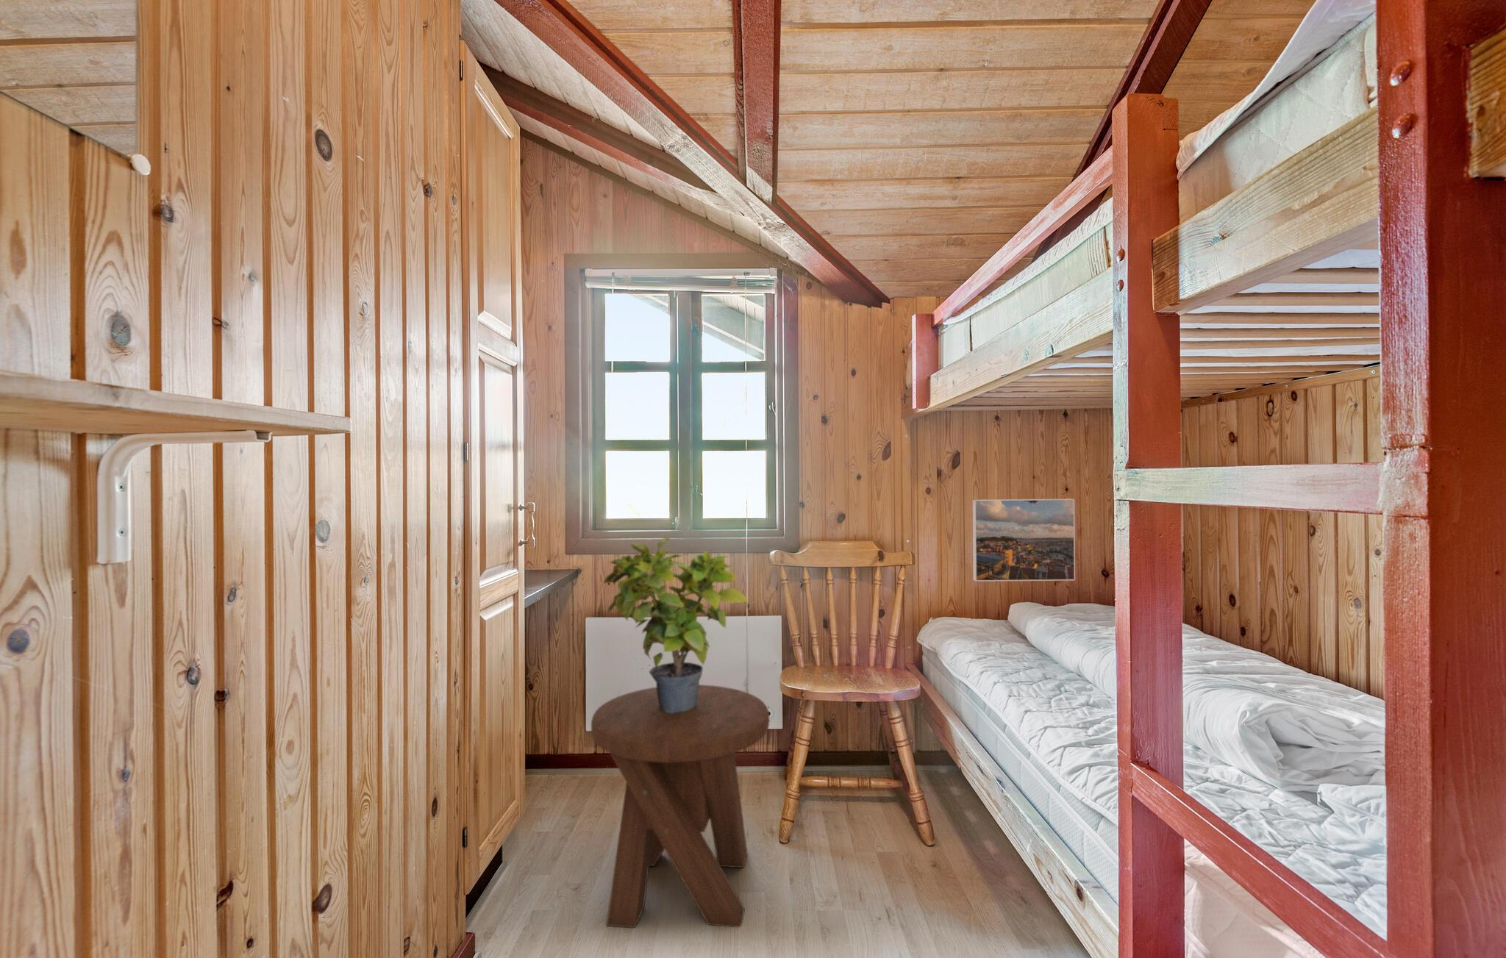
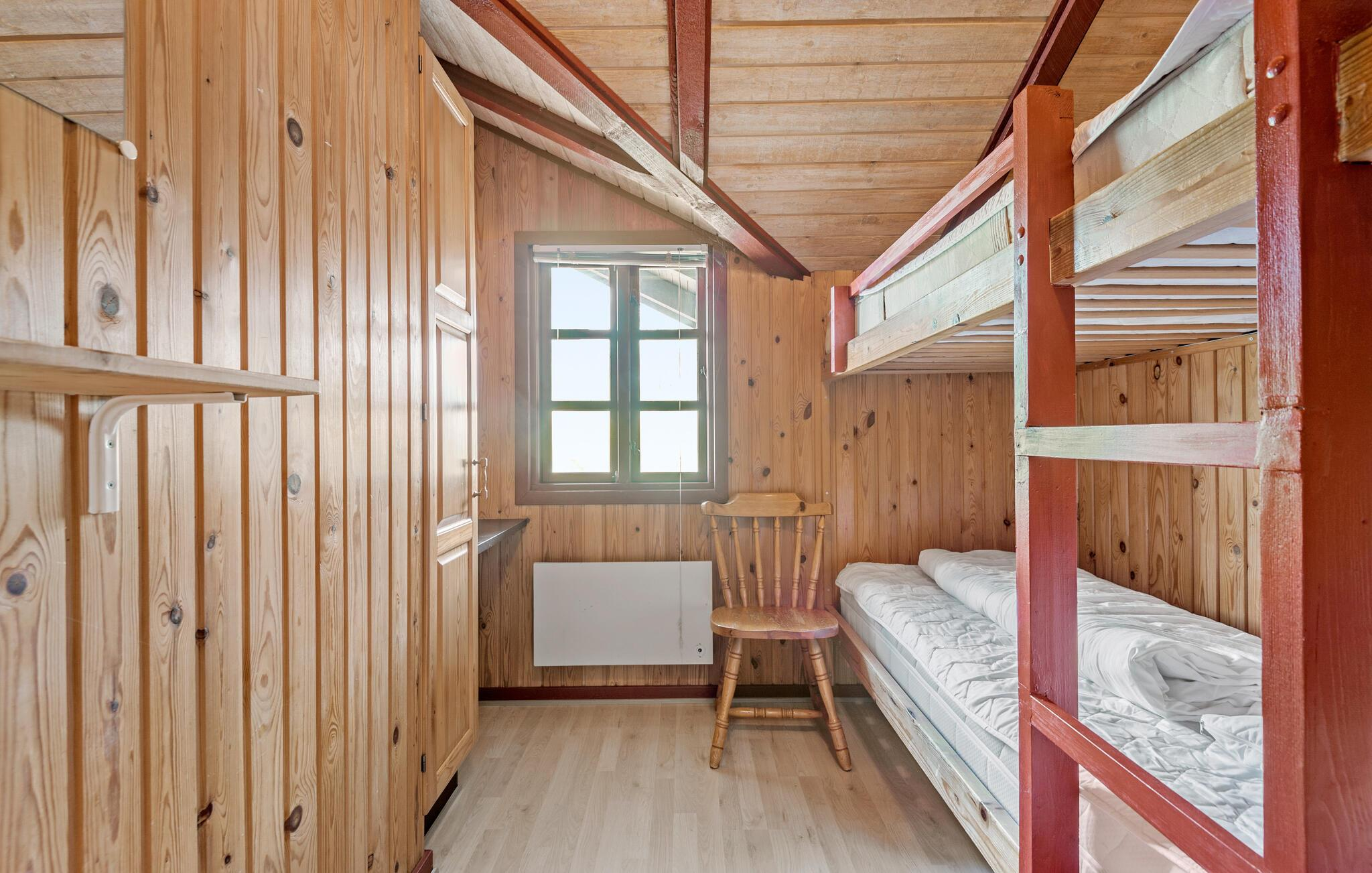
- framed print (1023, 540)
- potted plant (668, 621)
- music stool (682, 798)
